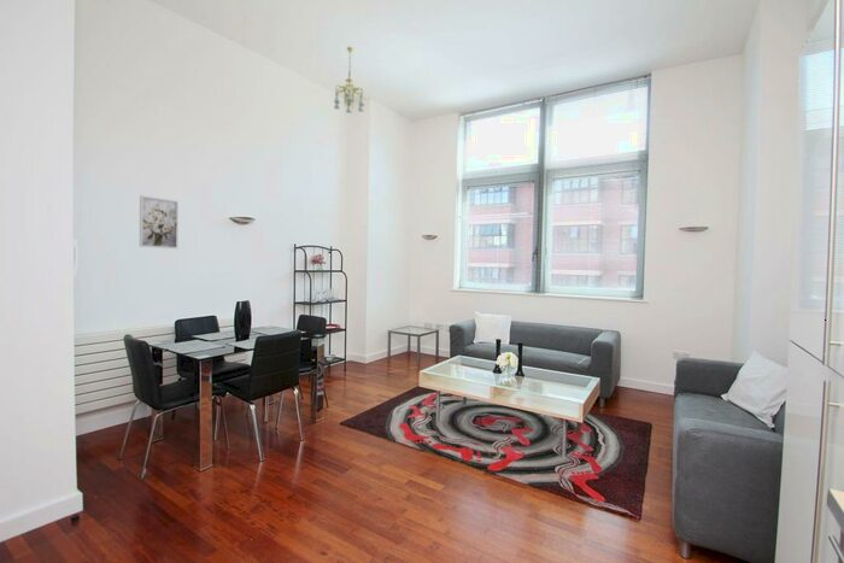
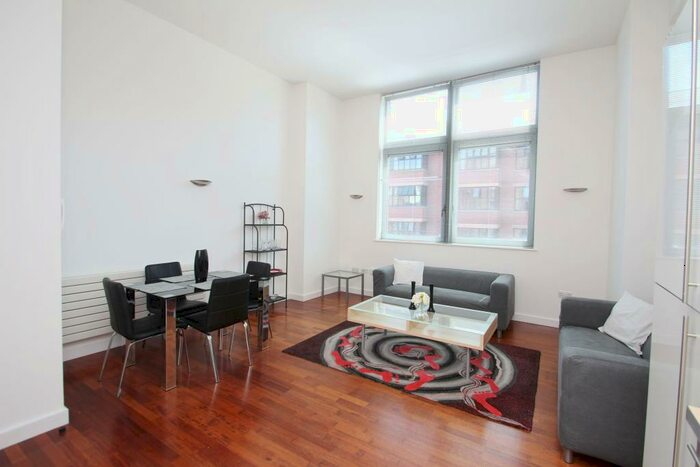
- chandelier (348, 77)
- wall art (159, 223)
